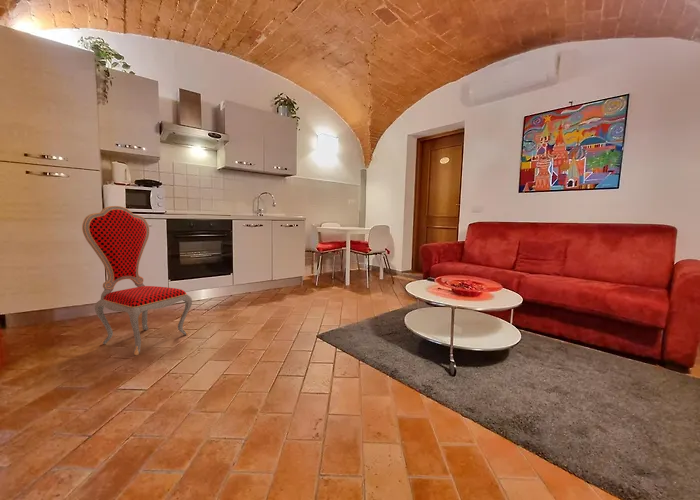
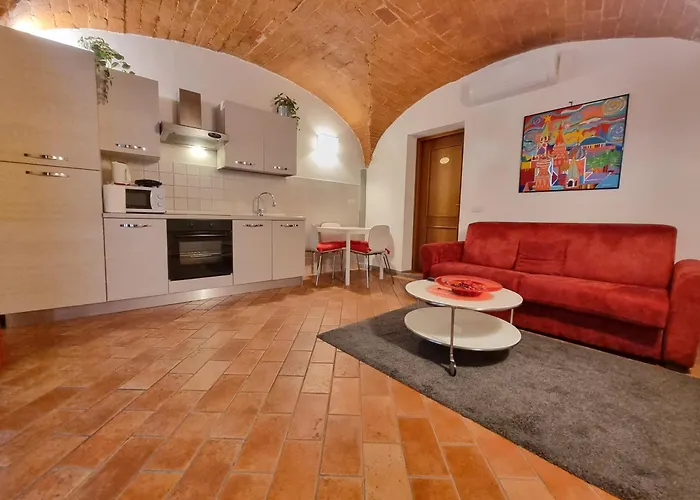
- dining chair (138, 274)
